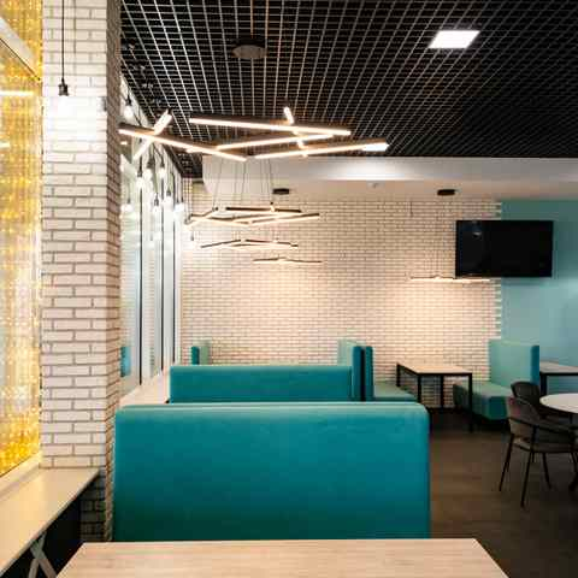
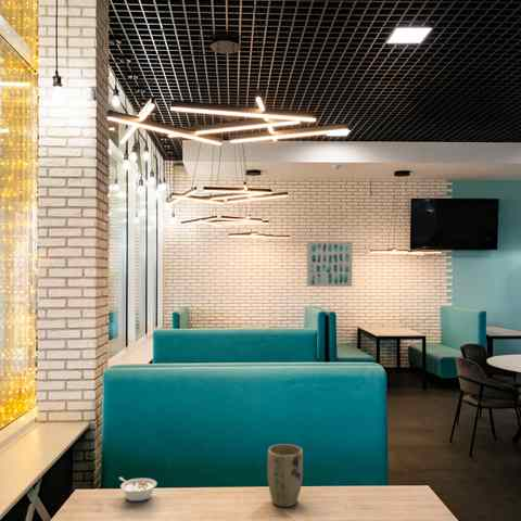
+ legume (137, 490)
+ wall art (329, 264)
+ plant pot (284, 475)
